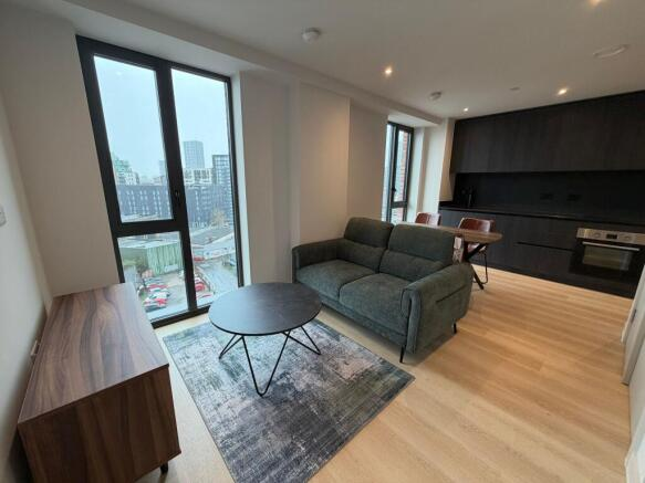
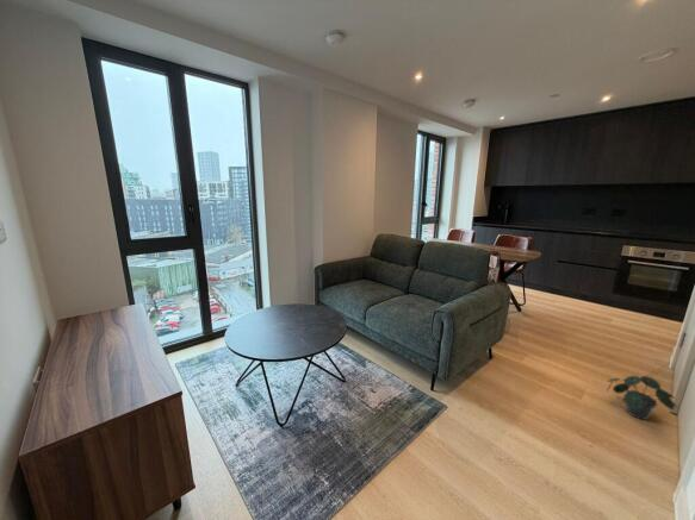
+ potted plant (640, 395)
